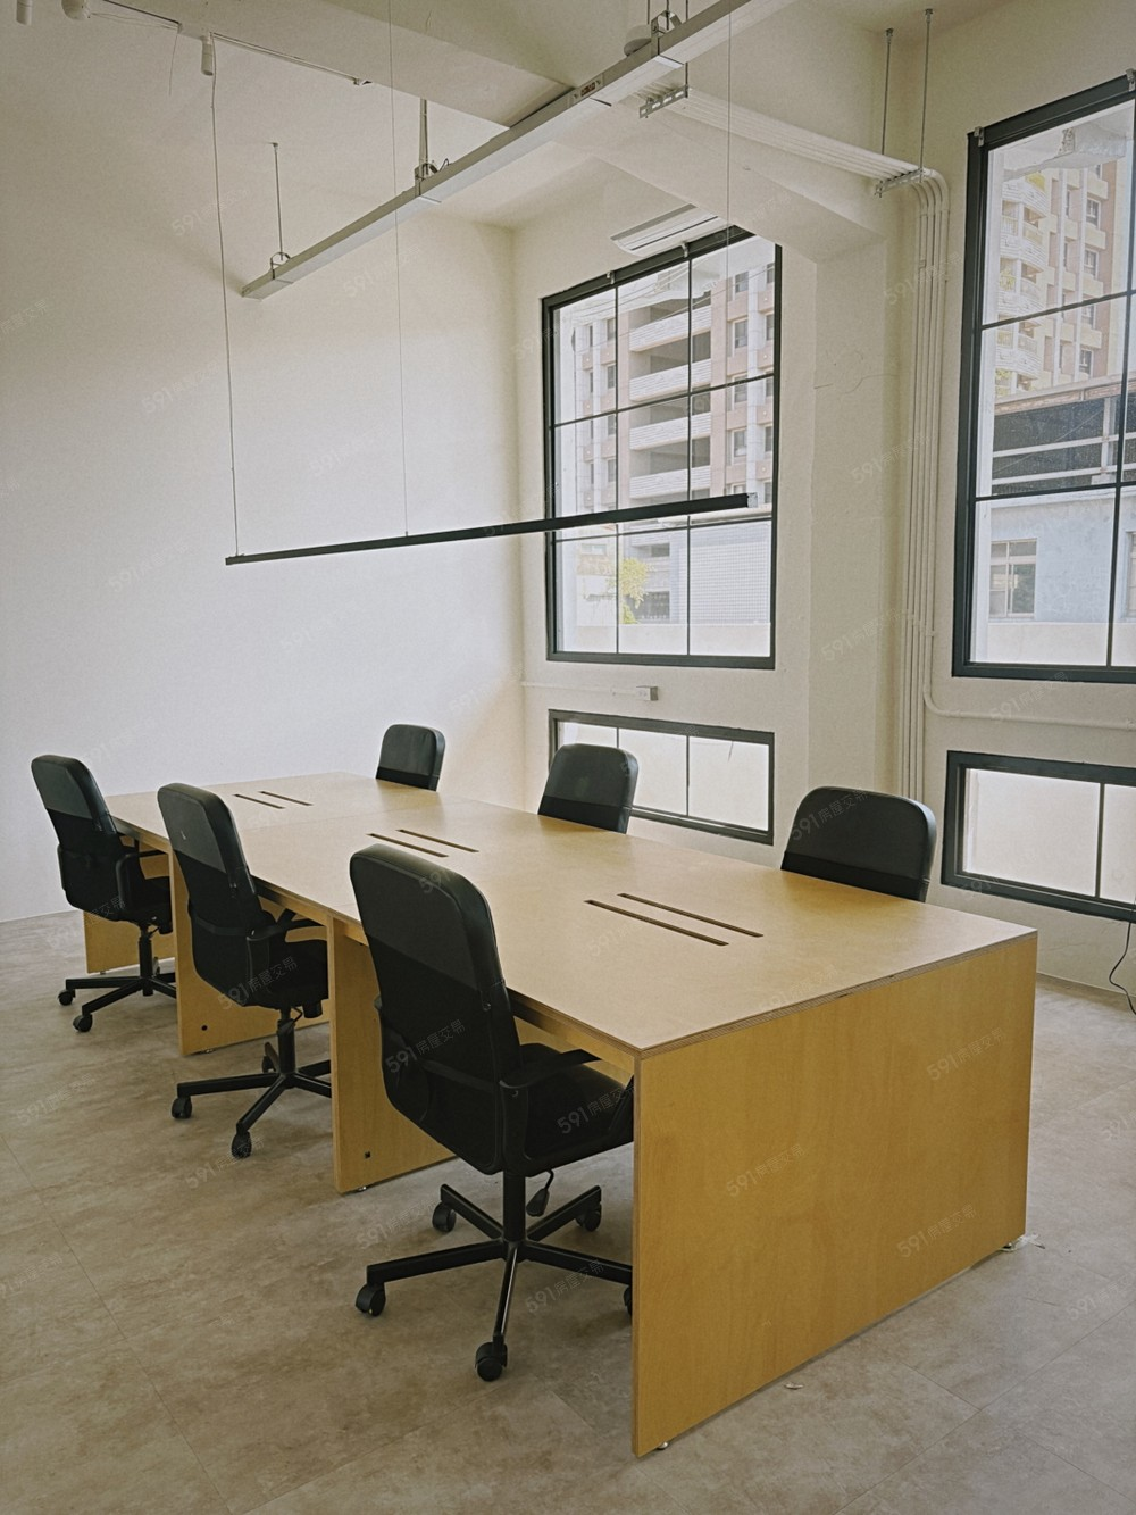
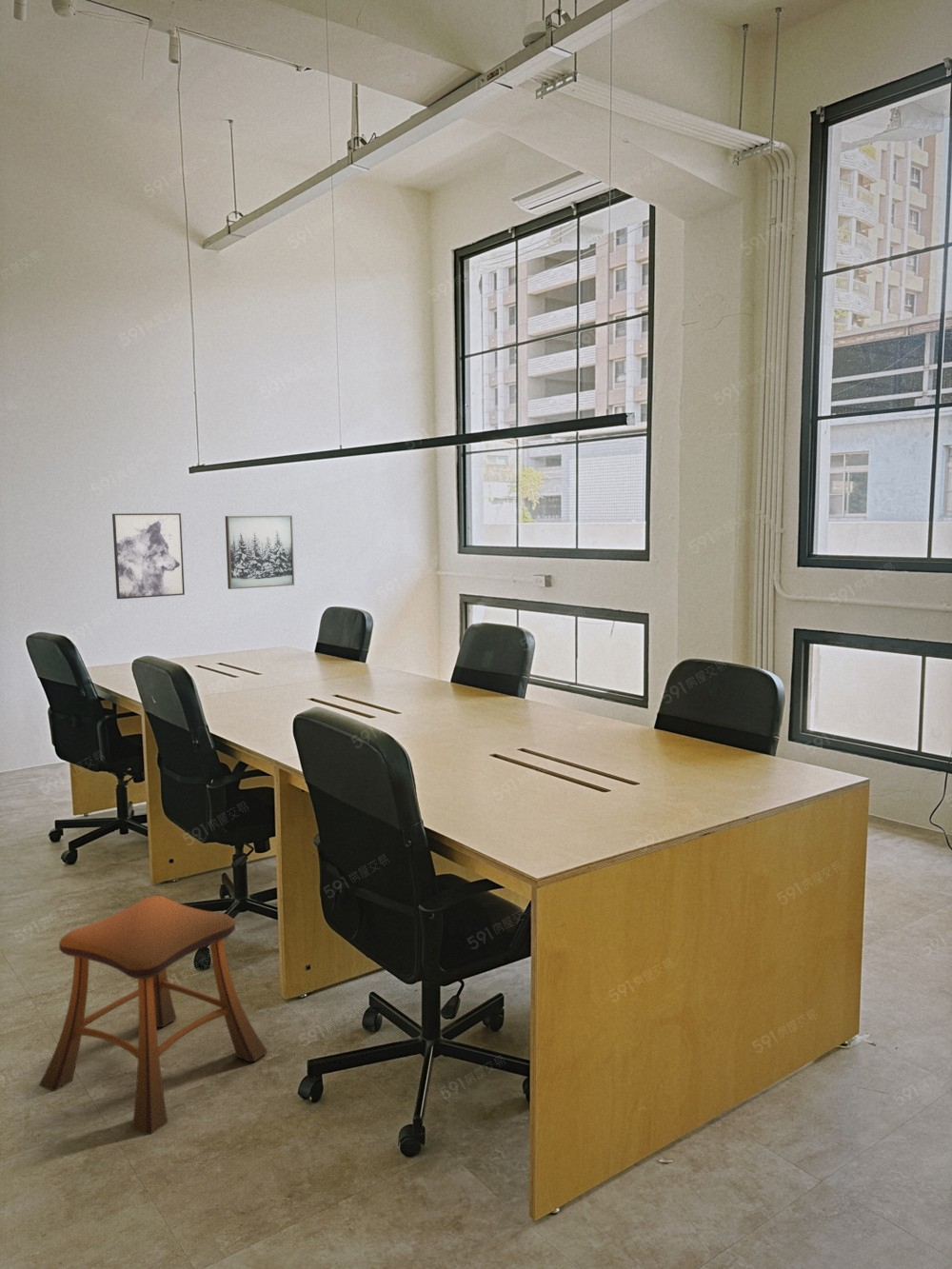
+ wall art (260, 551)
+ stool (152, 997)
+ wall art (149, 555)
